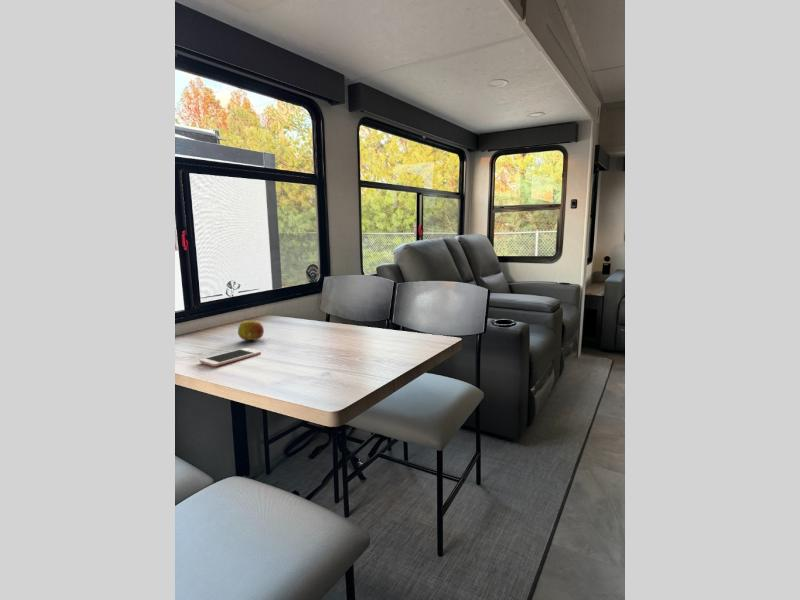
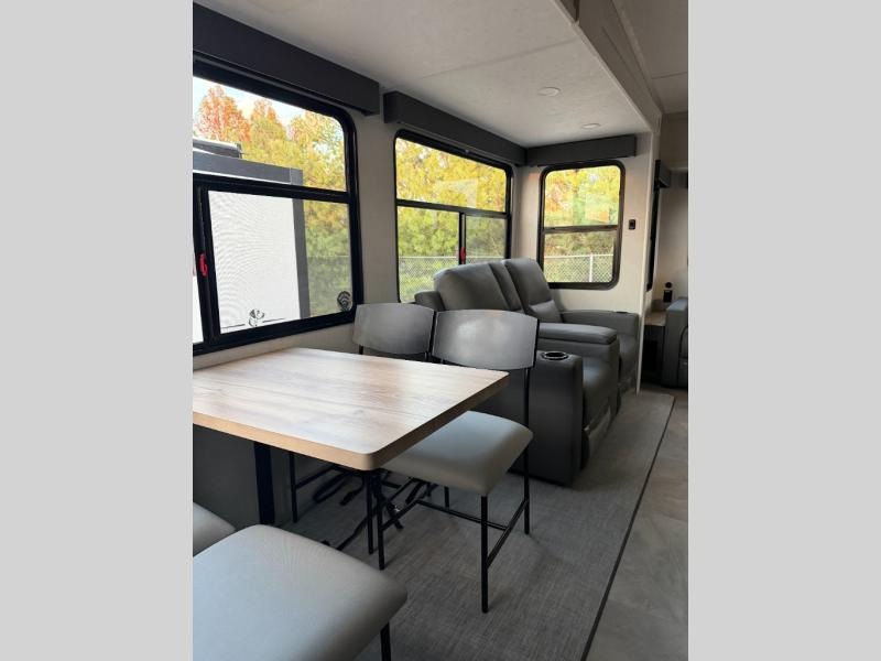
- fruit (250, 330)
- cell phone (231, 356)
